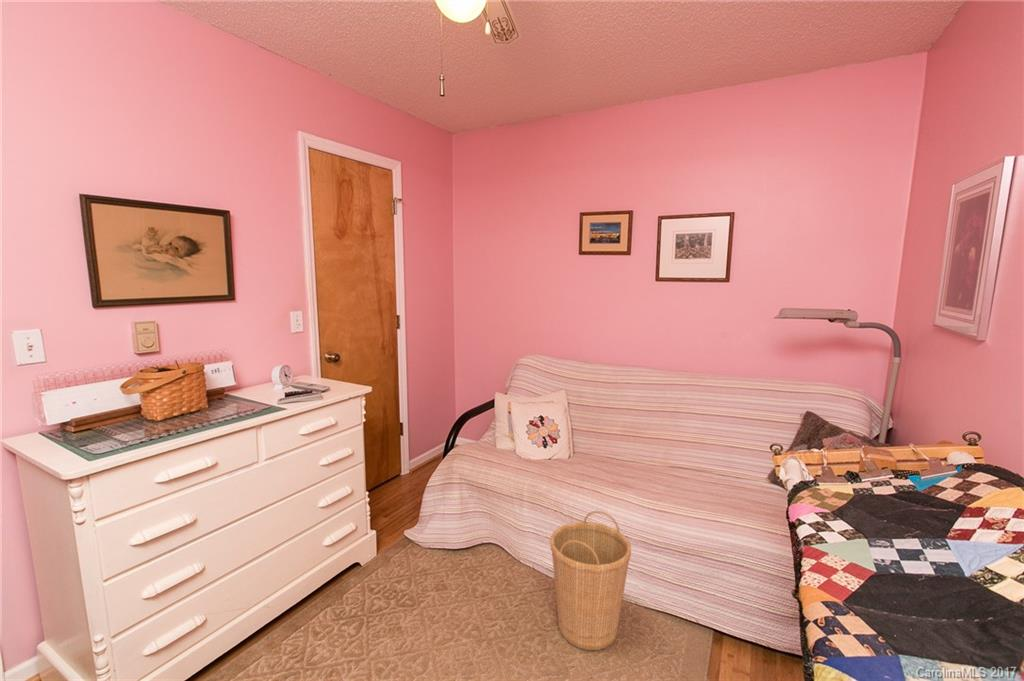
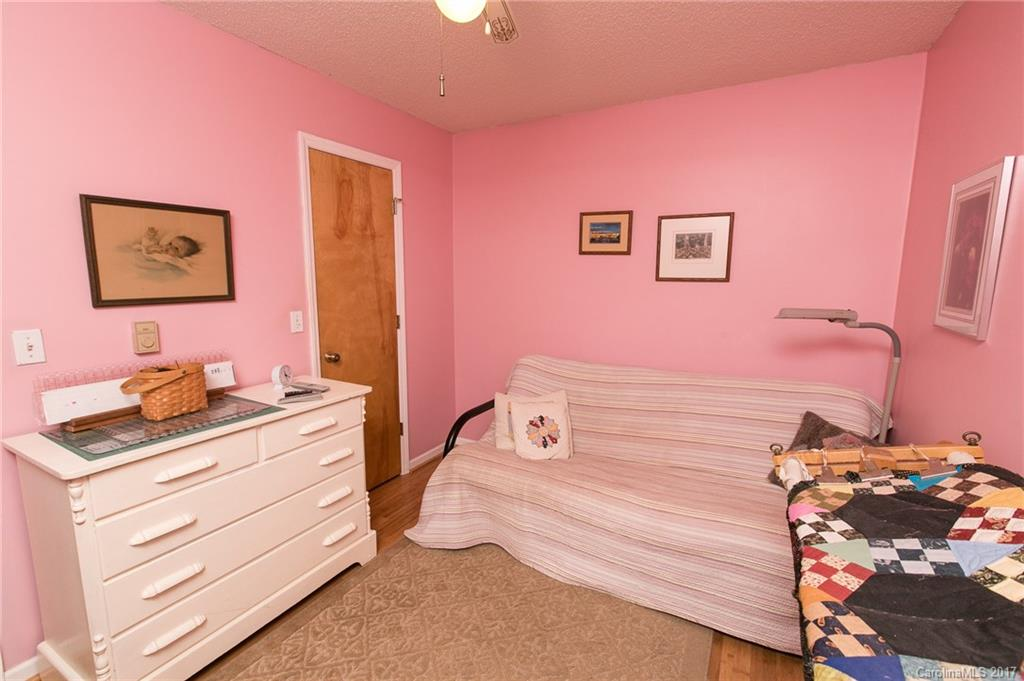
- basket (589, 576)
